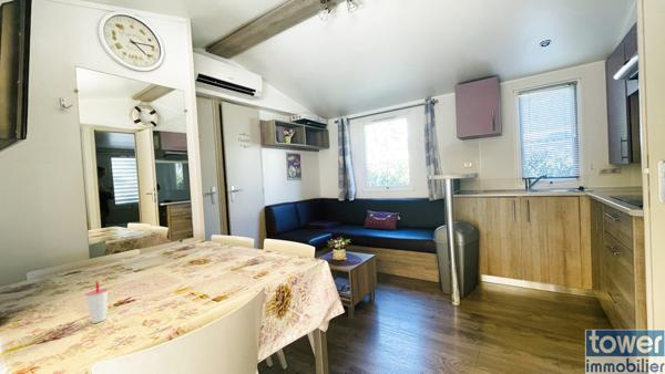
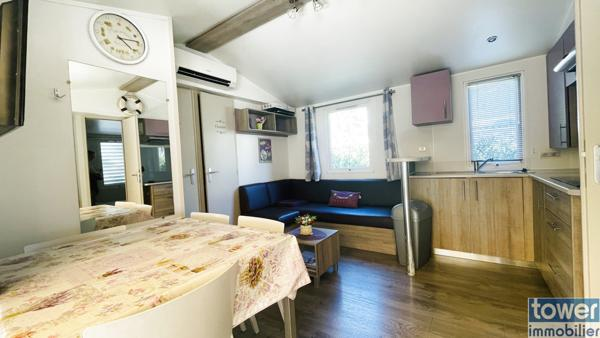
- cup (98, 301)
